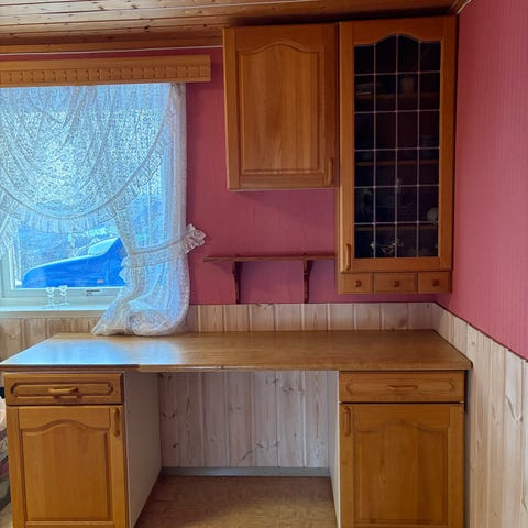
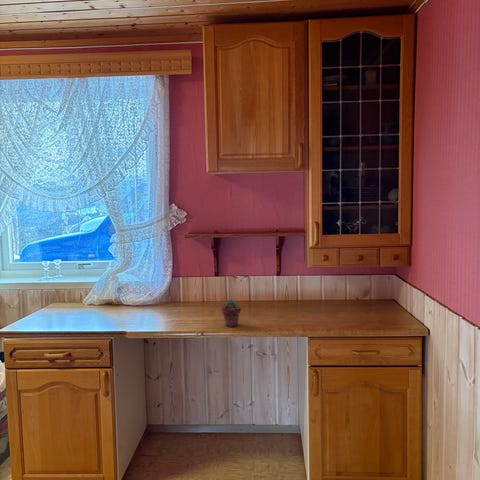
+ potted succulent (231, 312)
